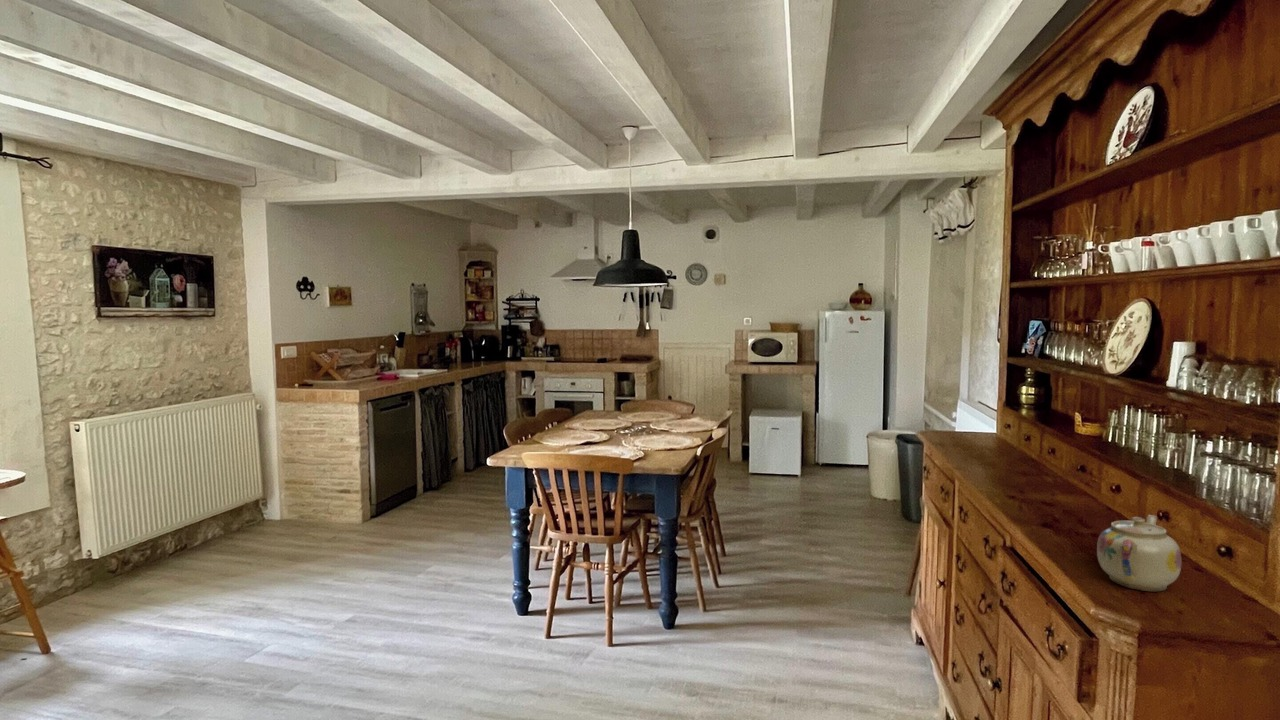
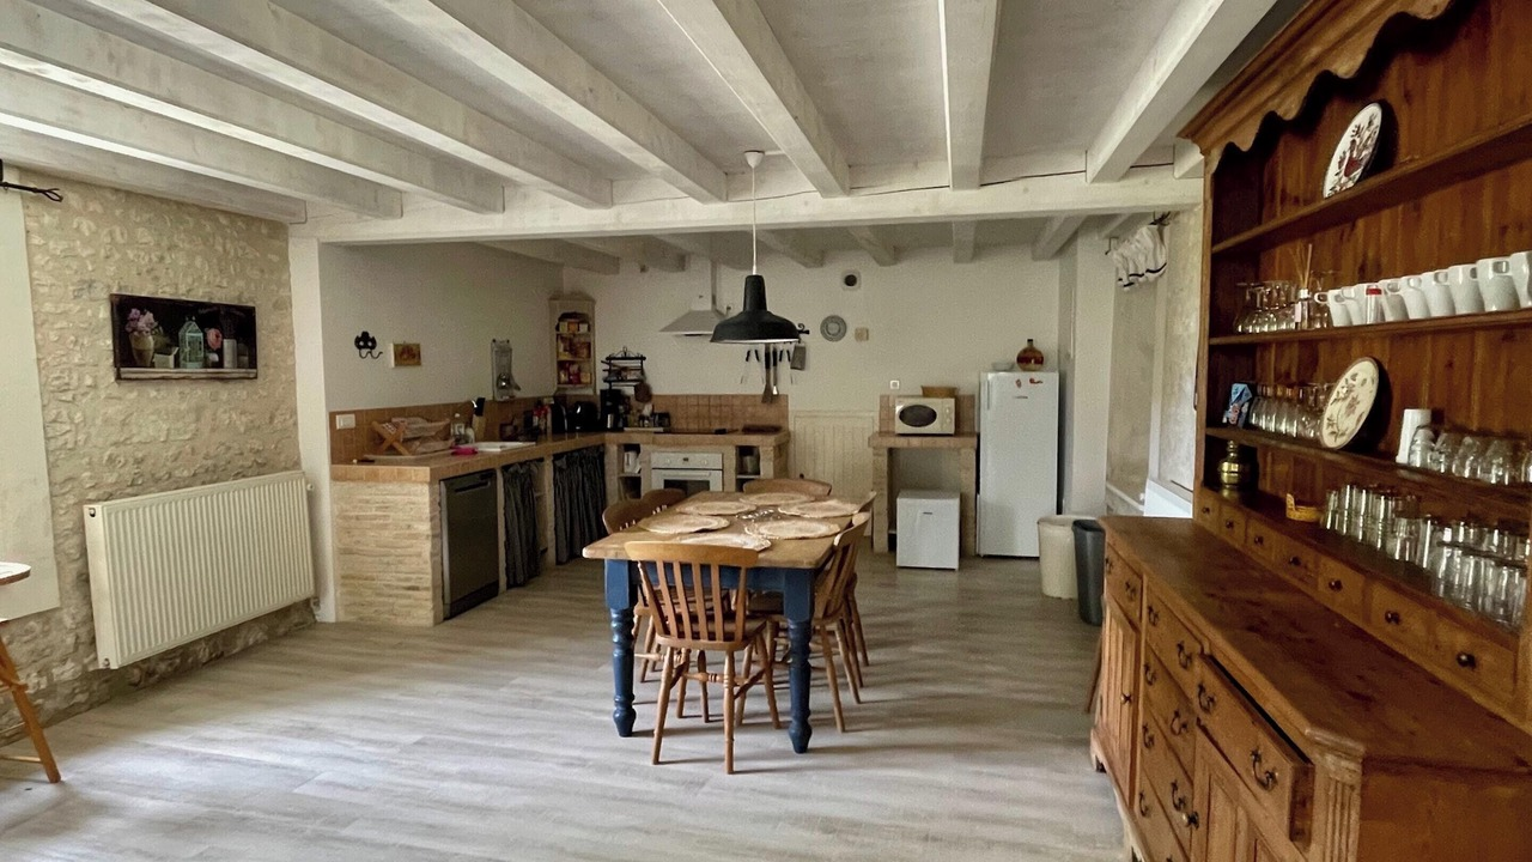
- teapot (1137, 548)
